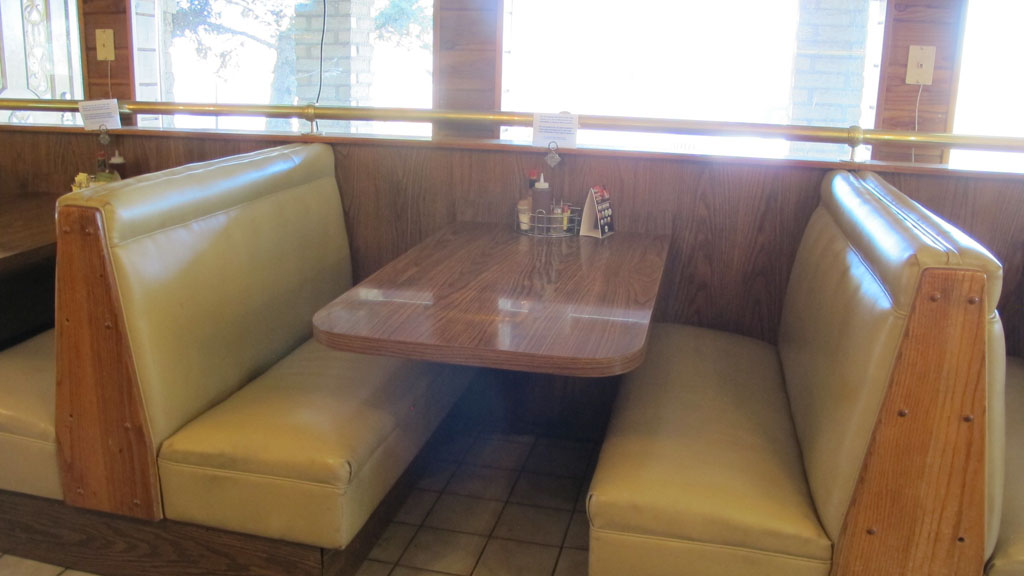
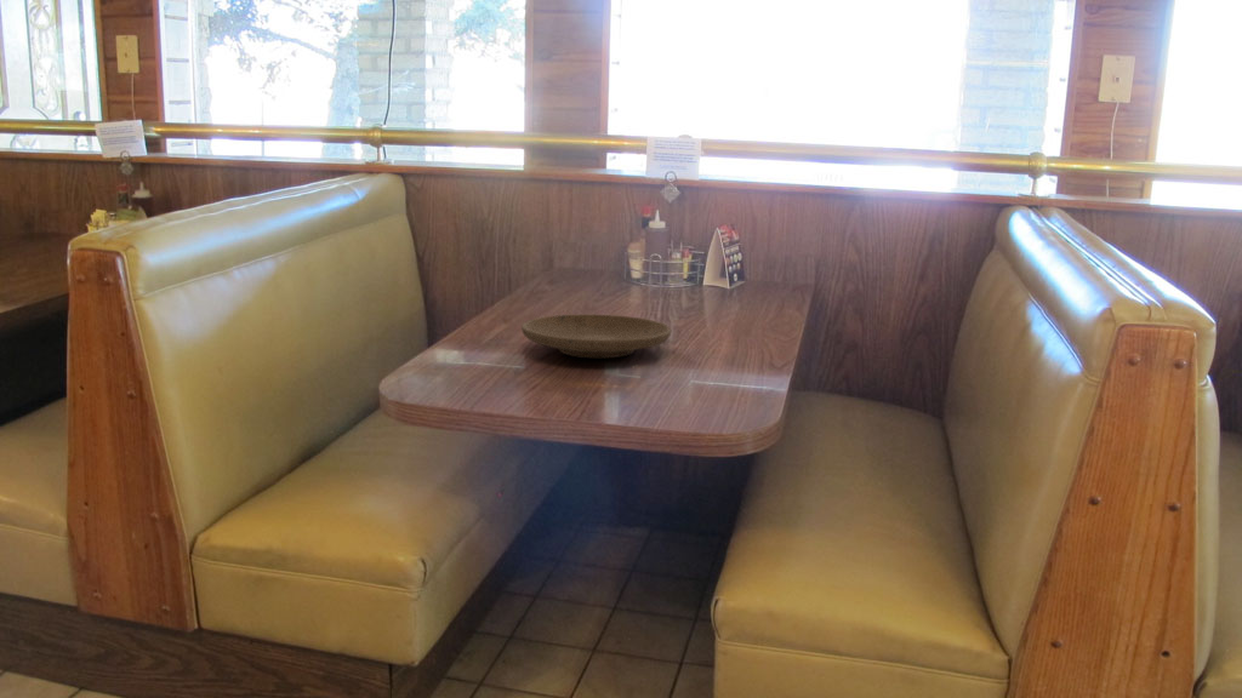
+ plate (596, 338)
